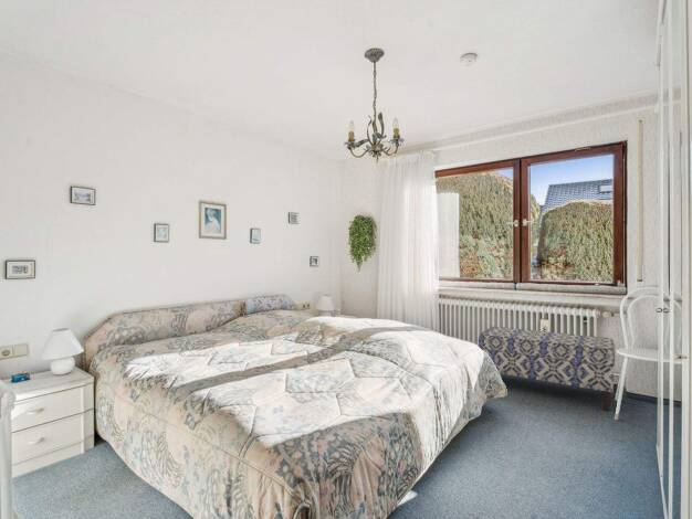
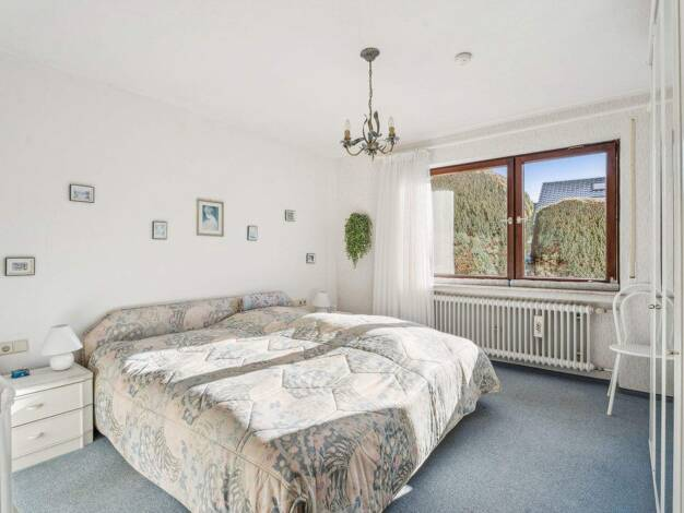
- bench (544, 362)
